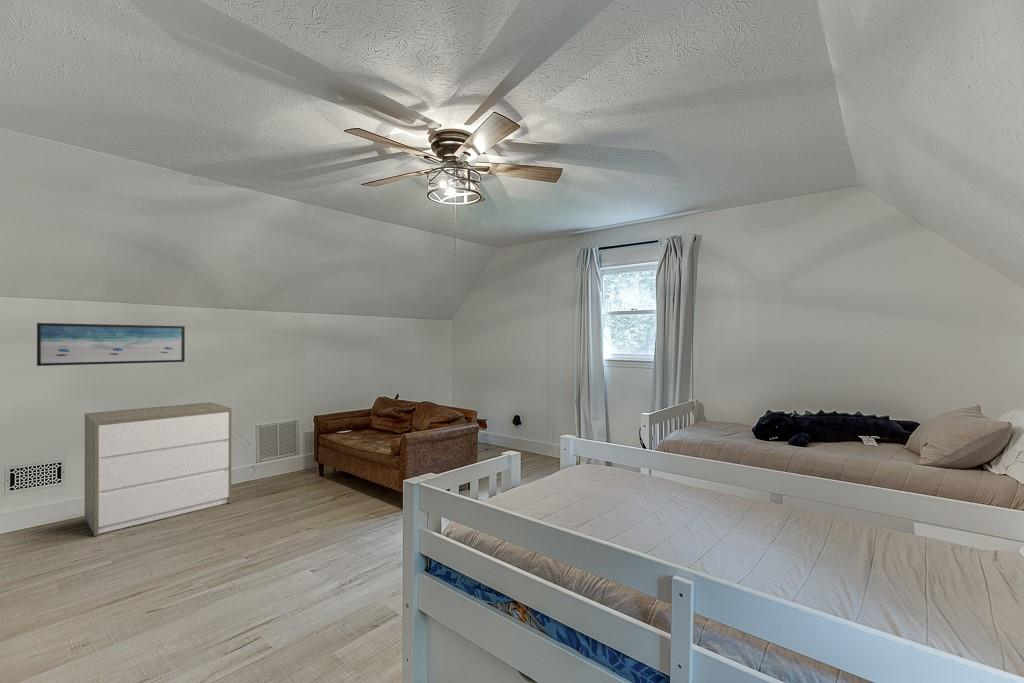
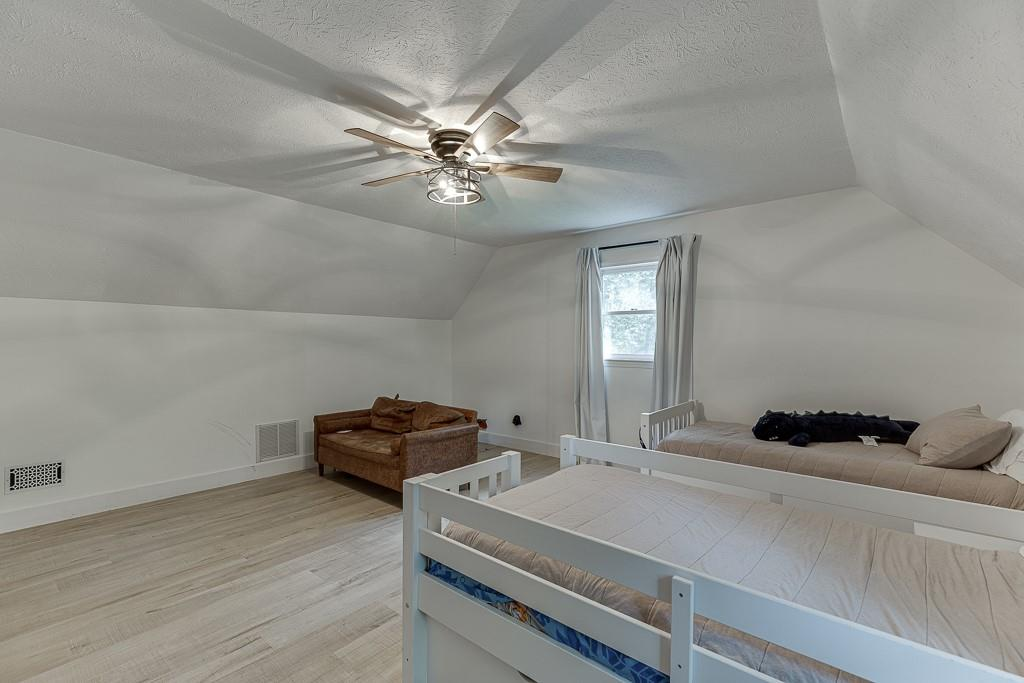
- dresser (160, 459)
- wall art (117, 344)
